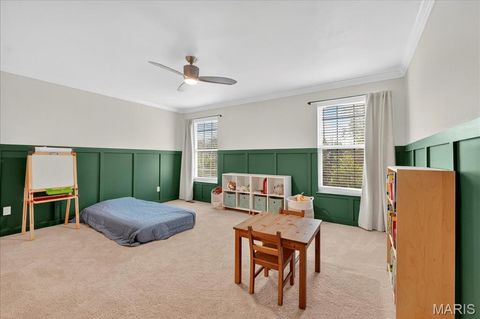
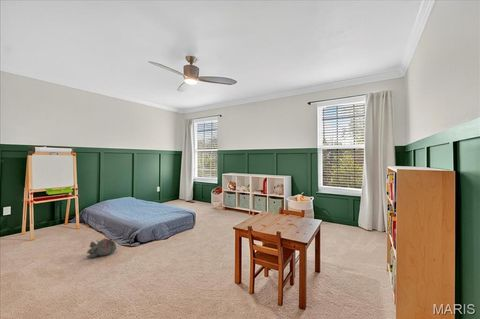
+ plush toy (101, 247)
